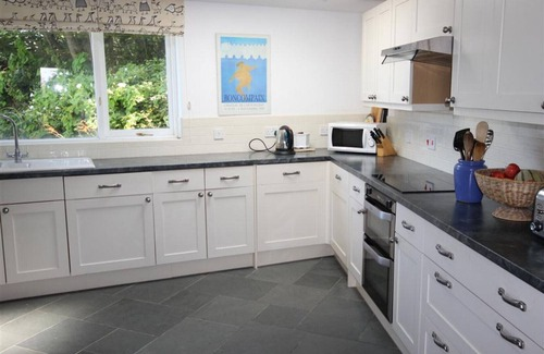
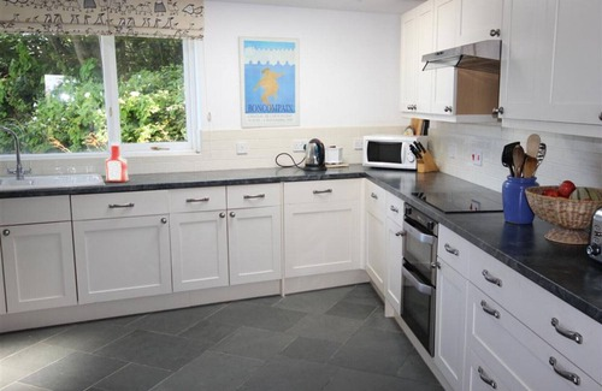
+ soap bottle (116, 161)
